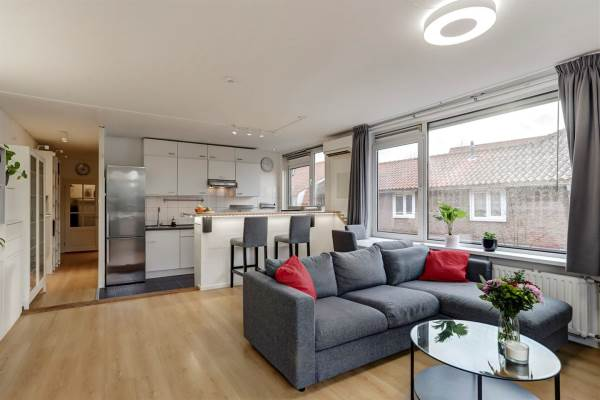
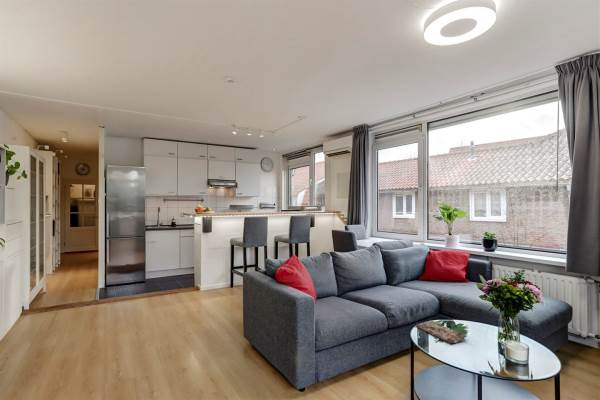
+ magazine (439, 330)
